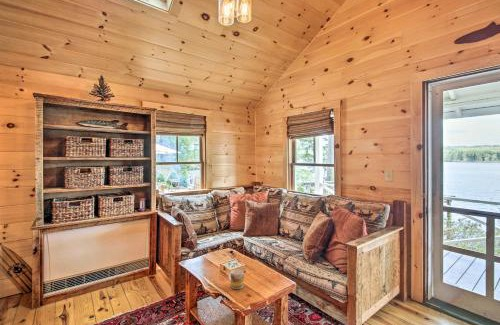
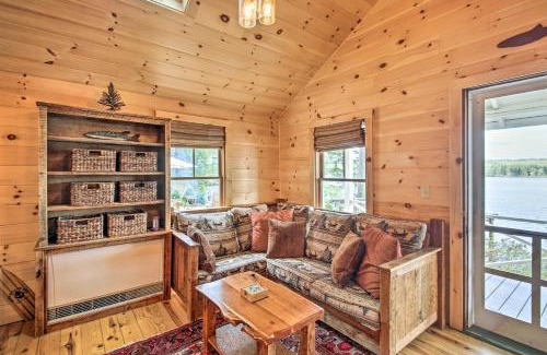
- mug (235, 278)
